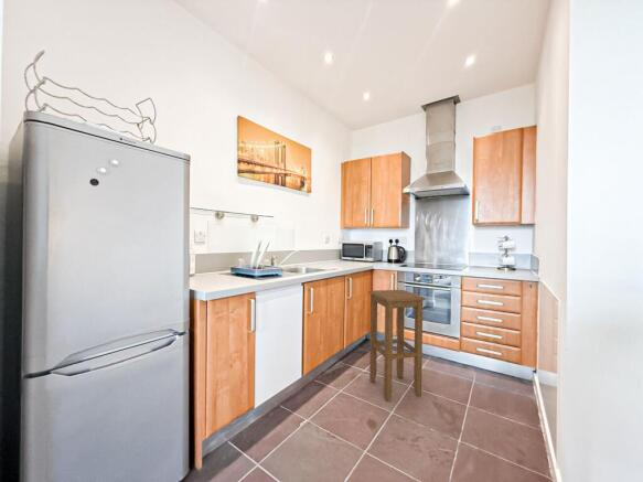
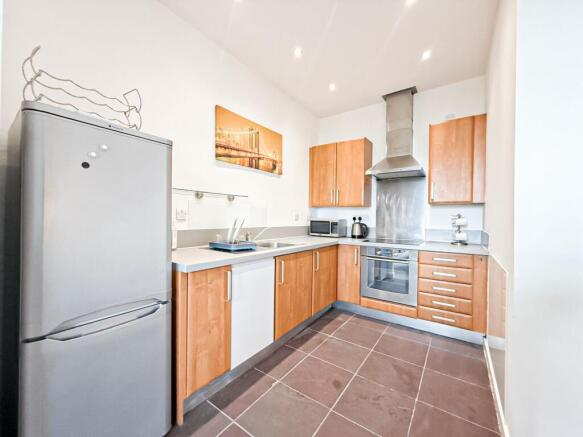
- stool (395, 341)
